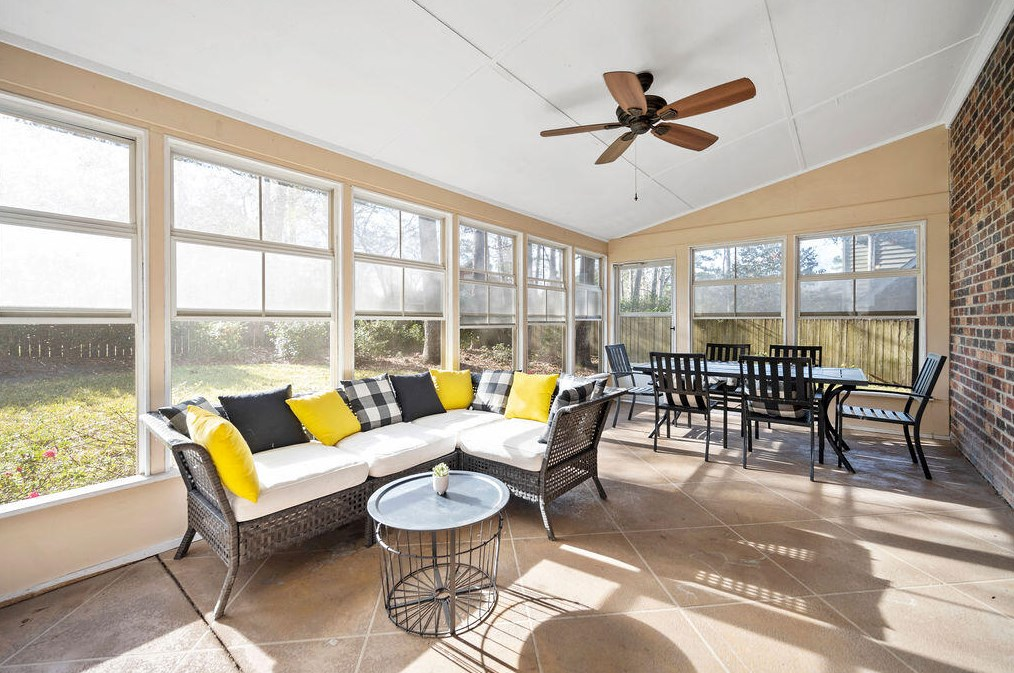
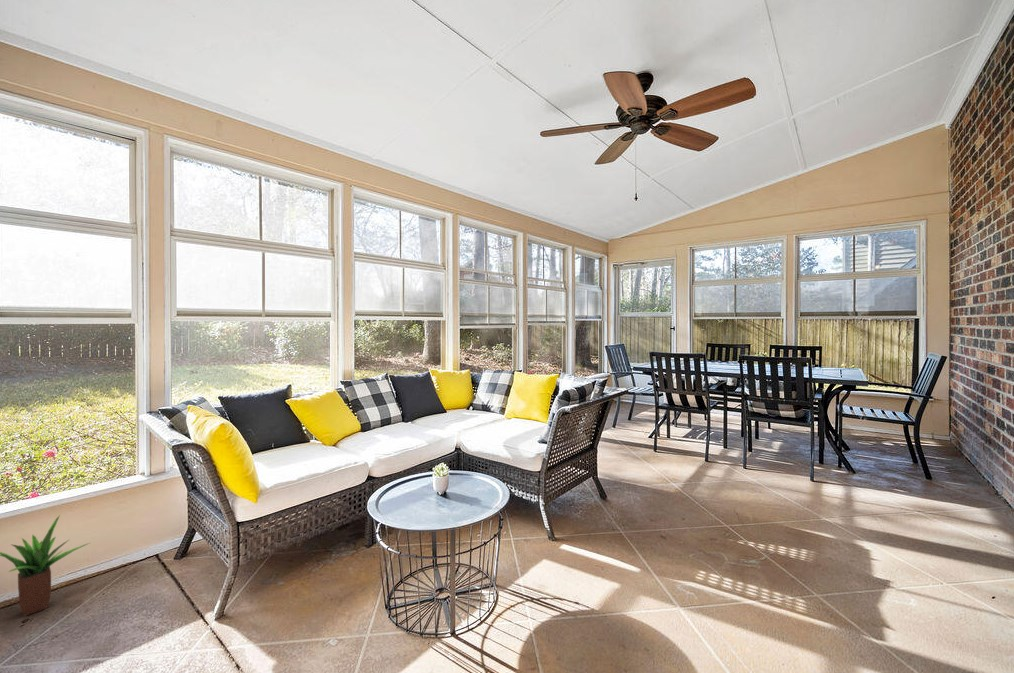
+ potted plant (40, 563)
